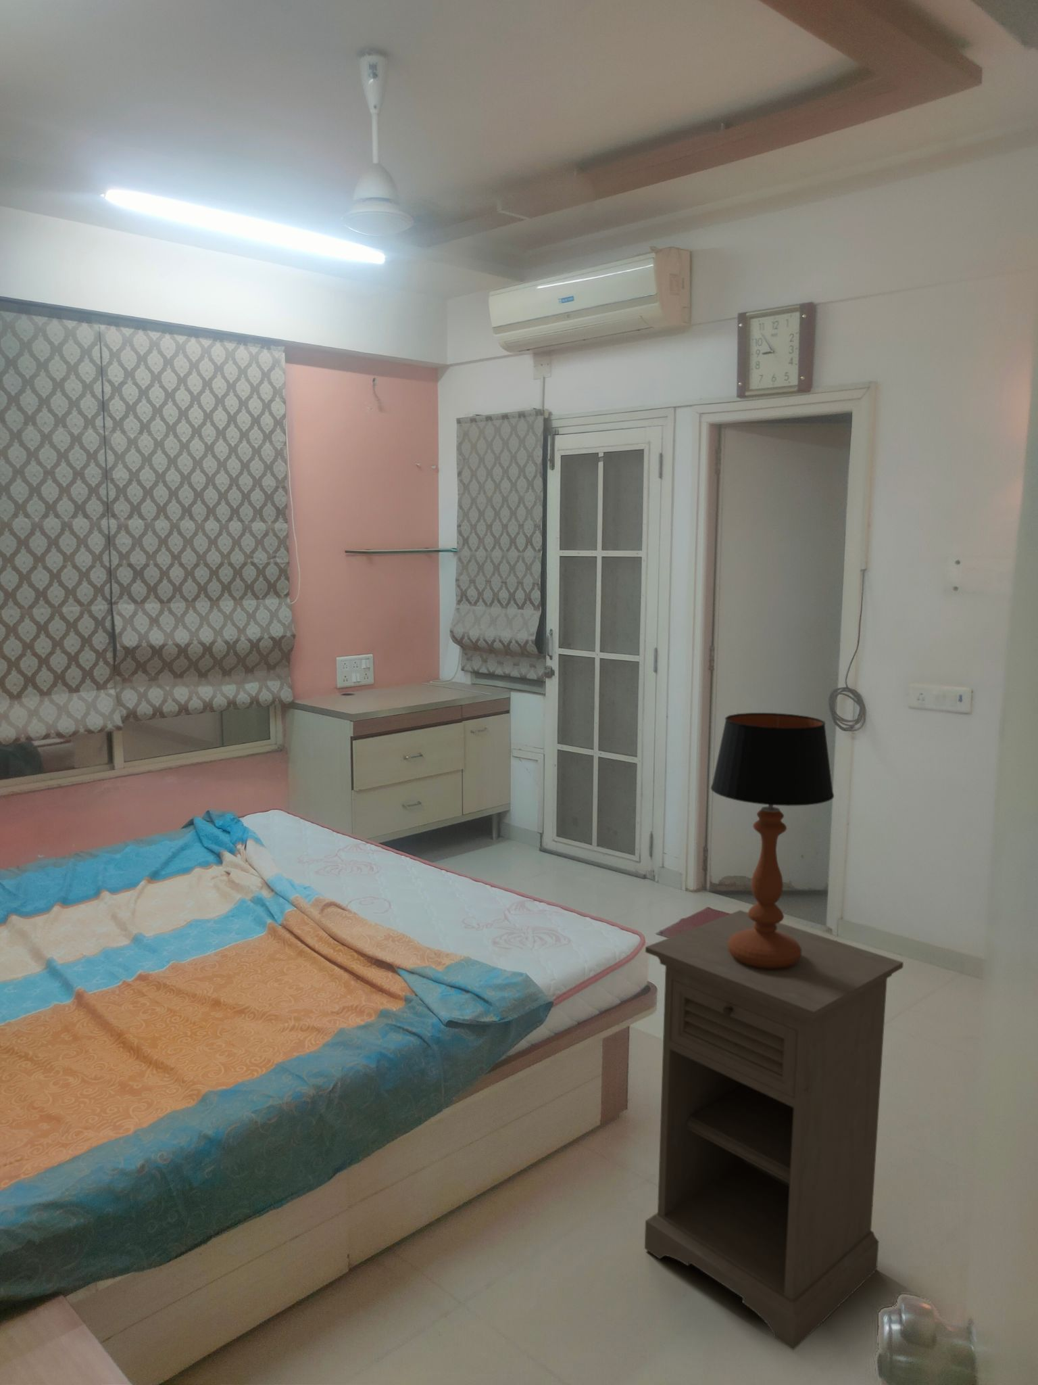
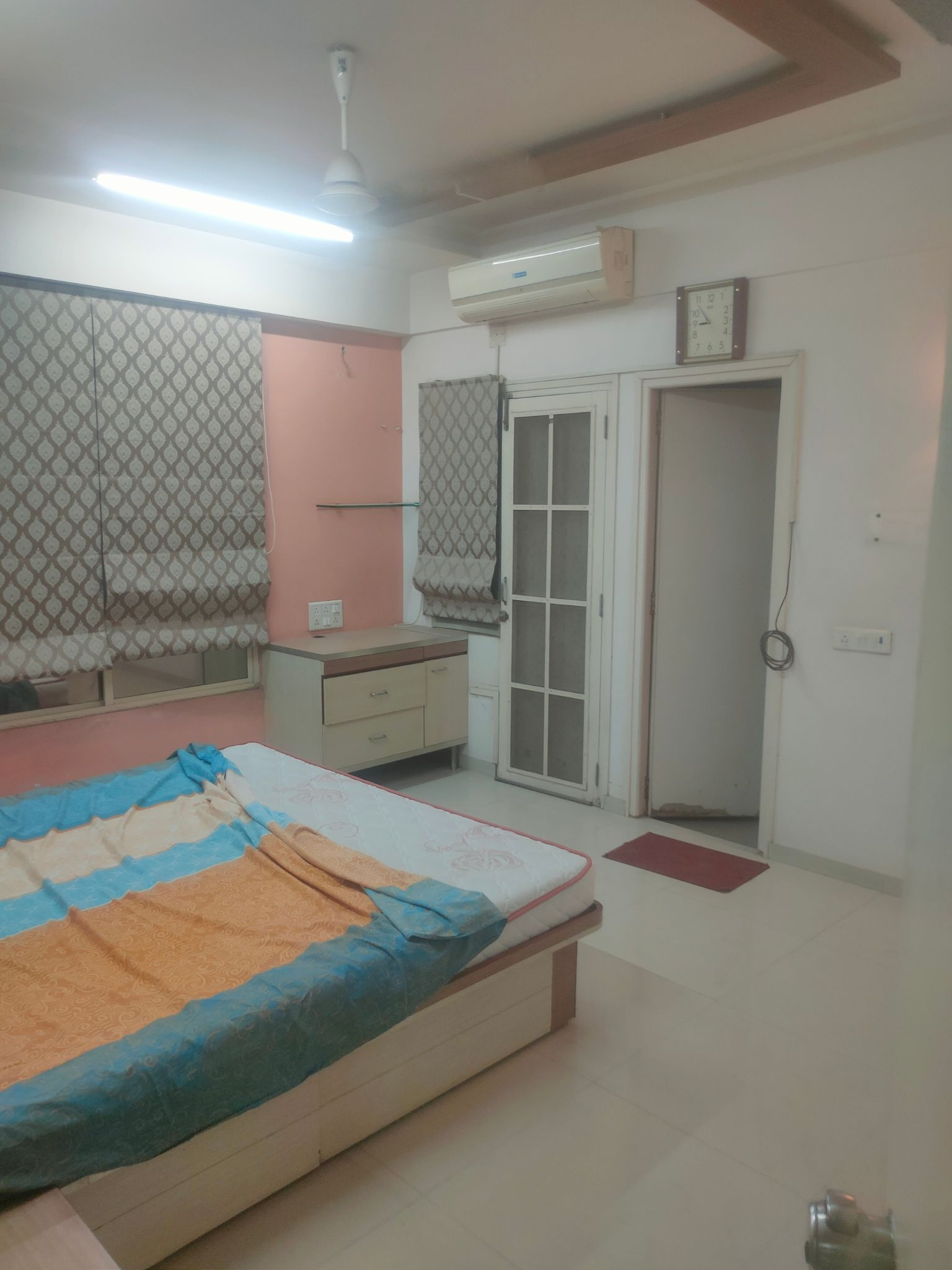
- table lamp (769, 840)
- nightstand (765, 1110)
